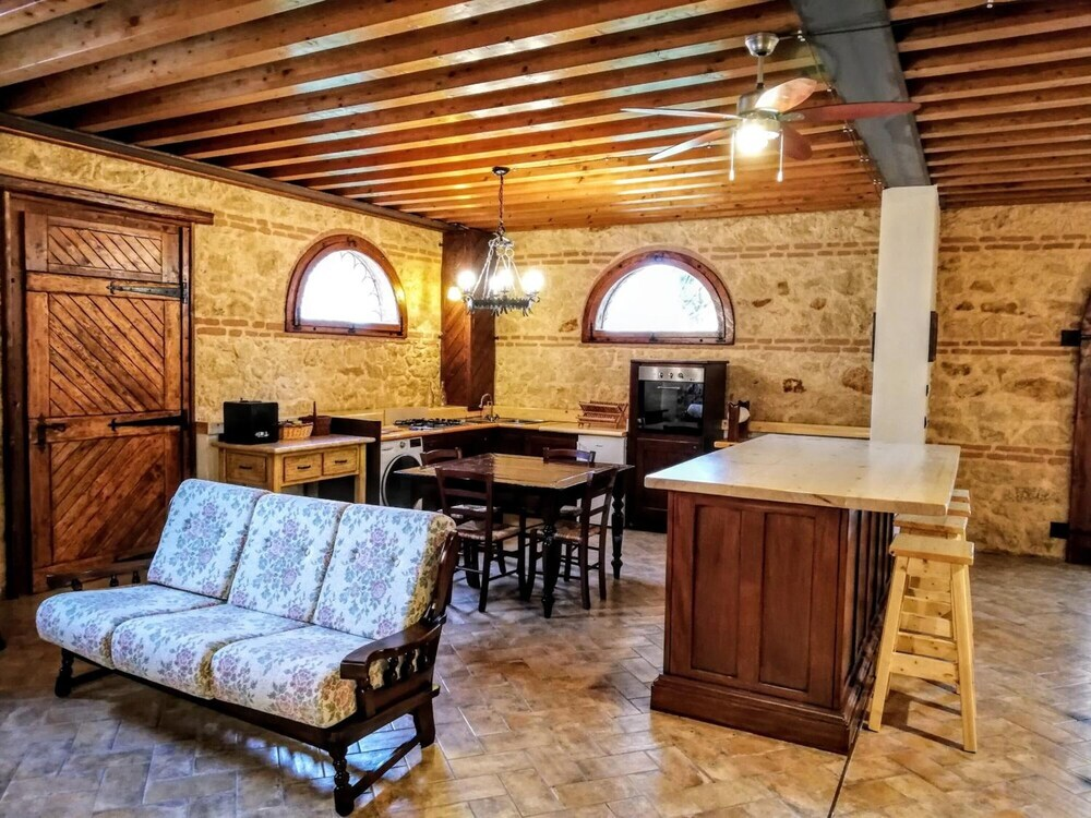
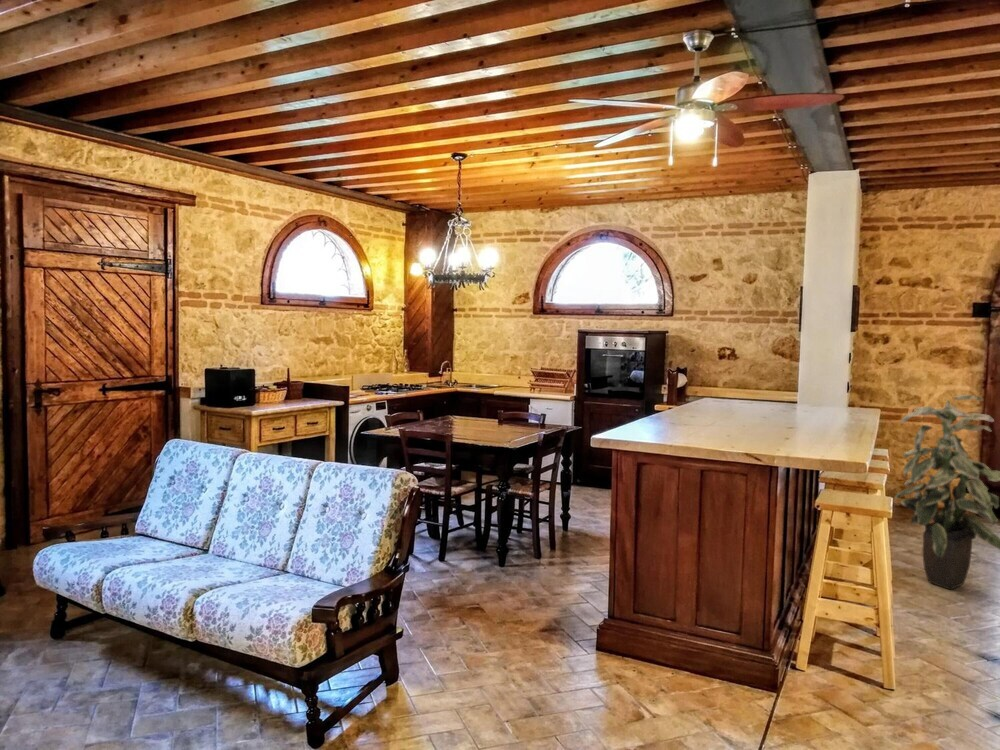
+ indoor plant (952, 492)
